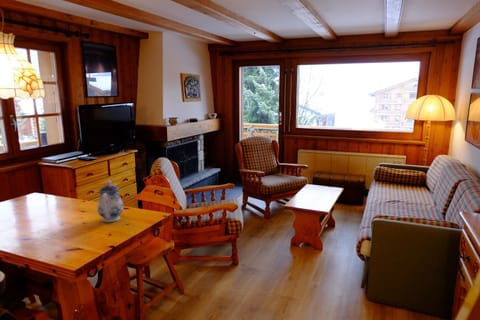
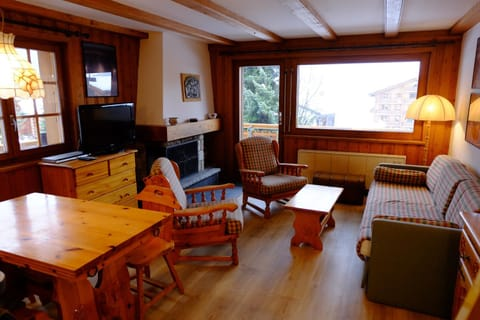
- teapot (109, 200)
